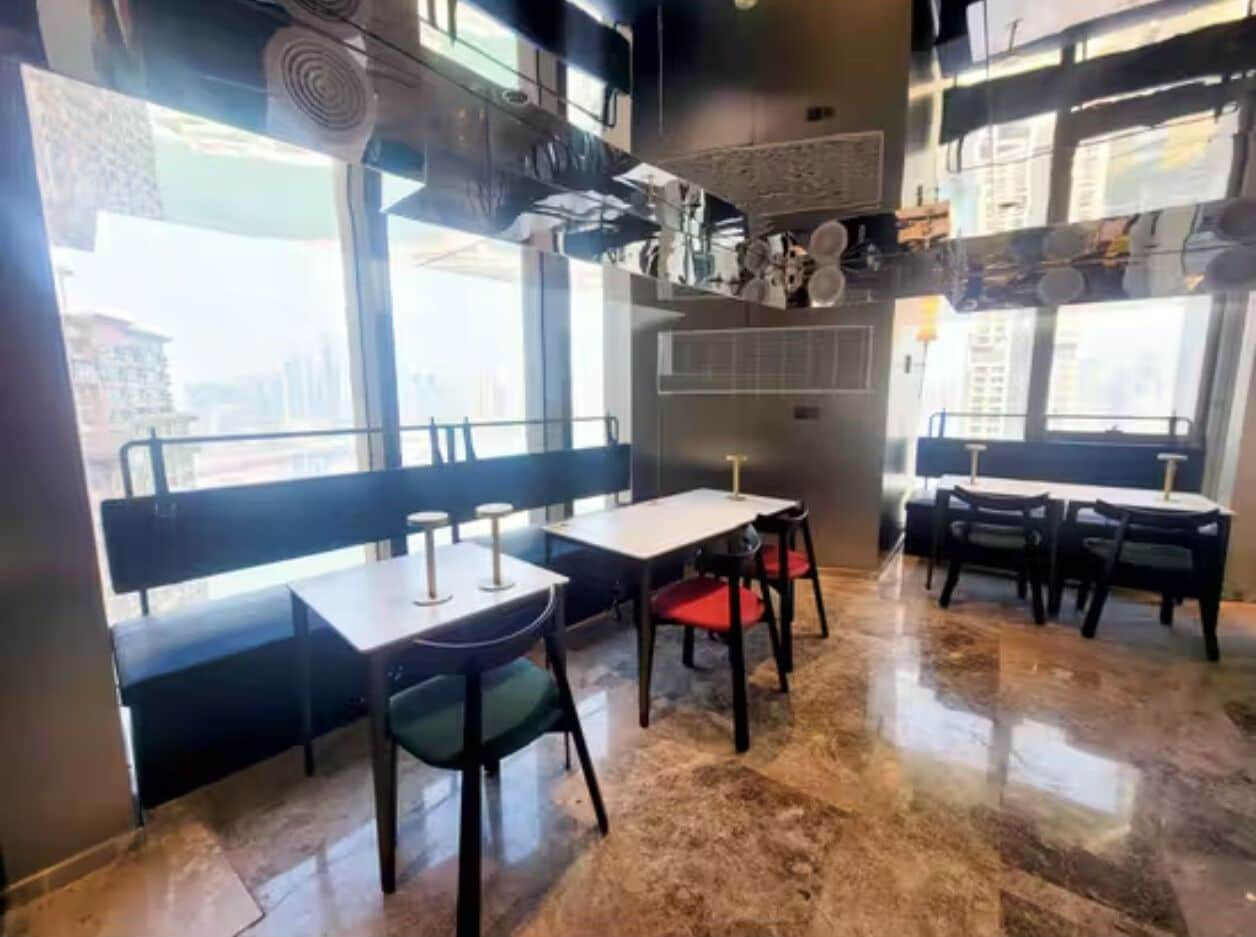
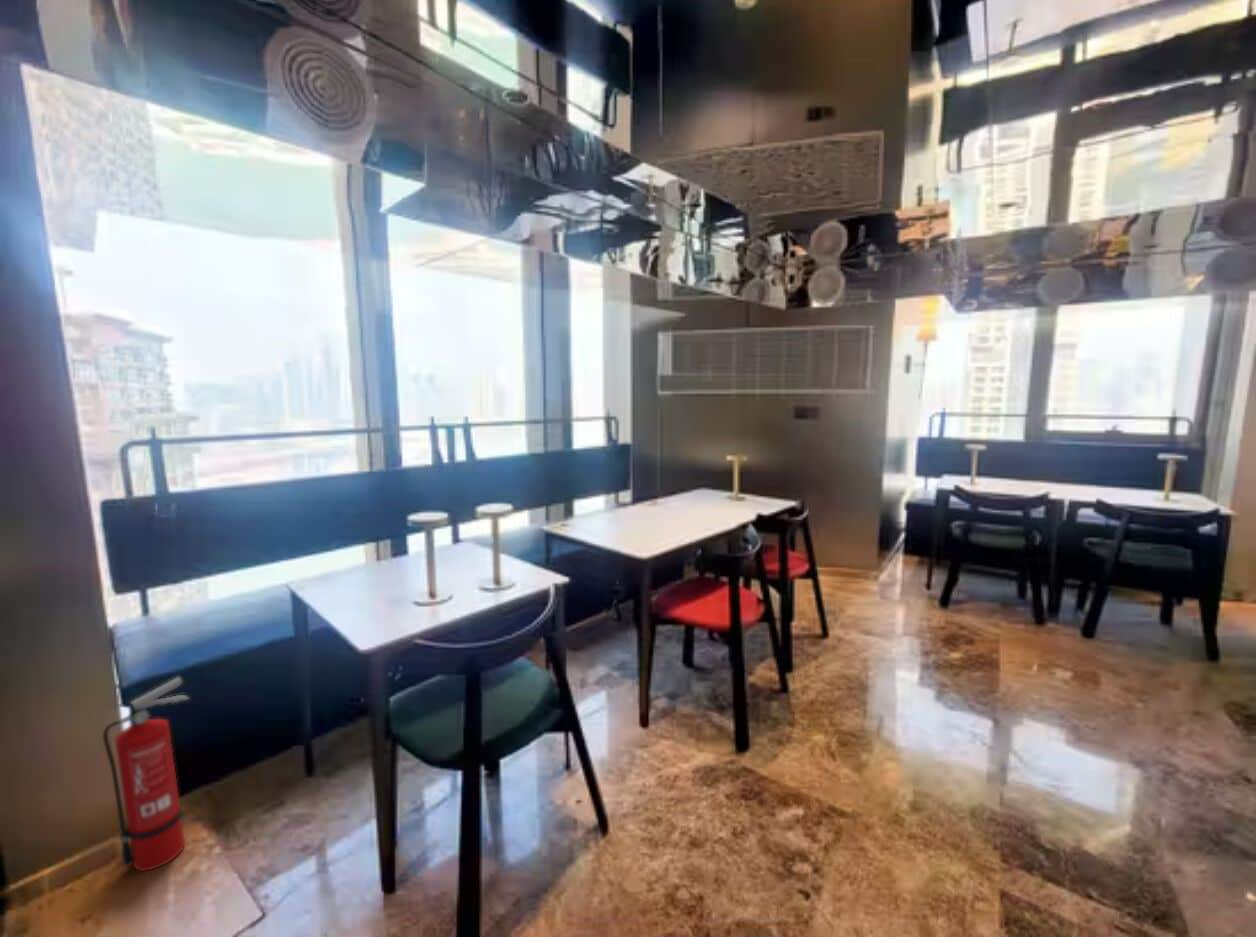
+ fire extinguisher (155, 771)
